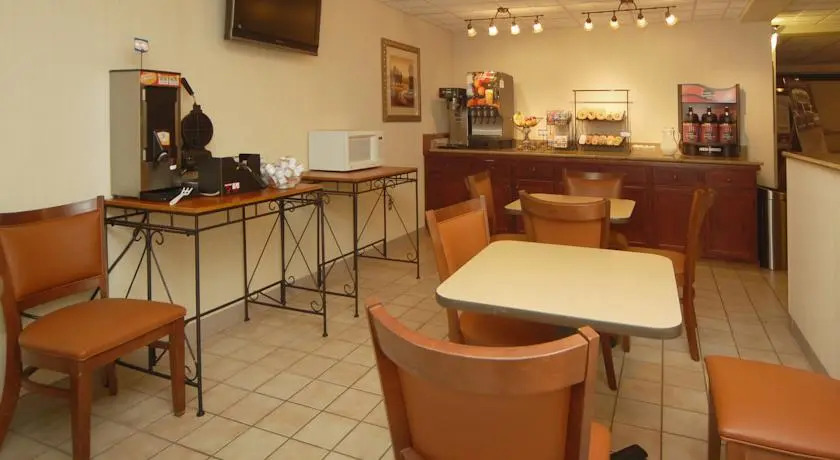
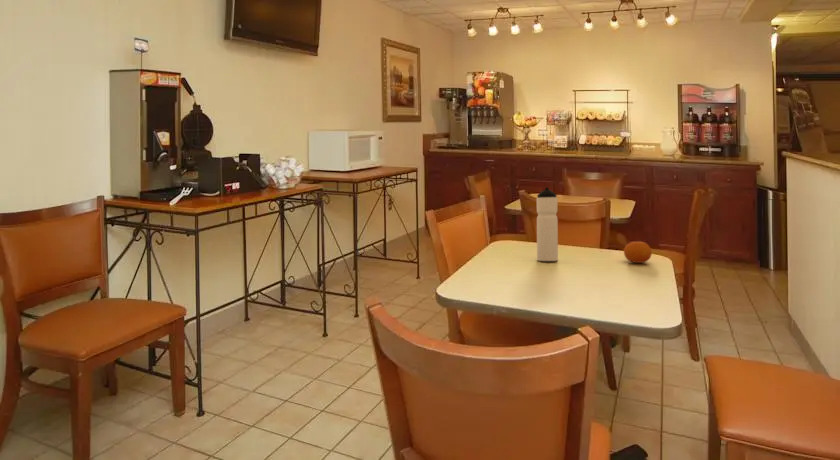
+ fruit (637, 252)
+ water bottle (547, 224)
